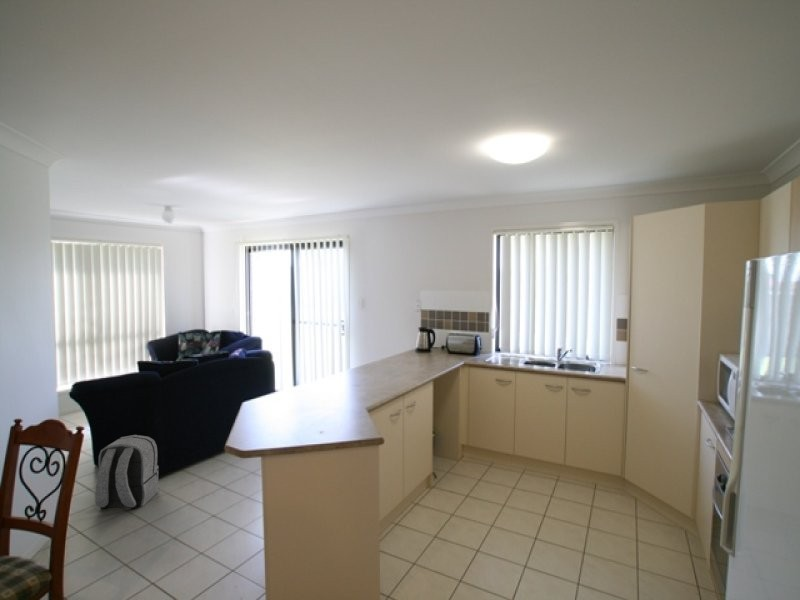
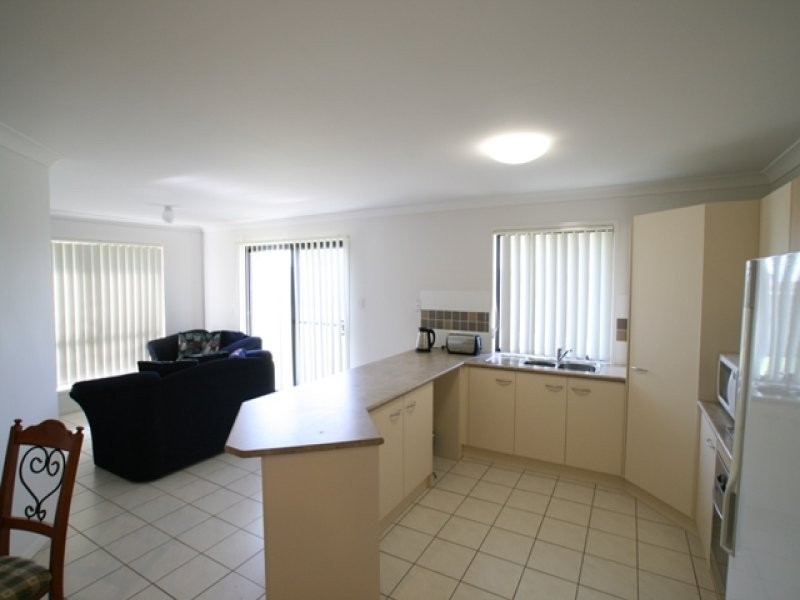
- backpack (126, 471)
